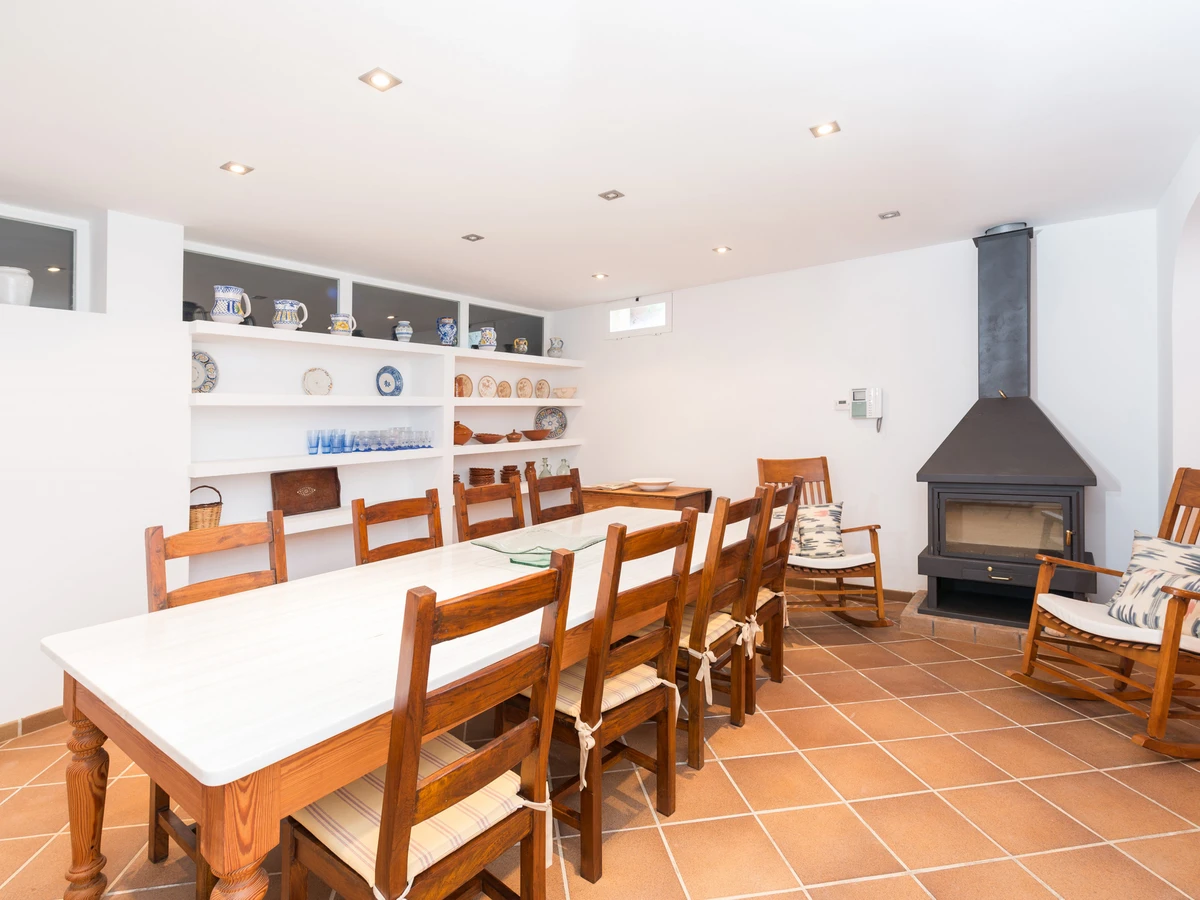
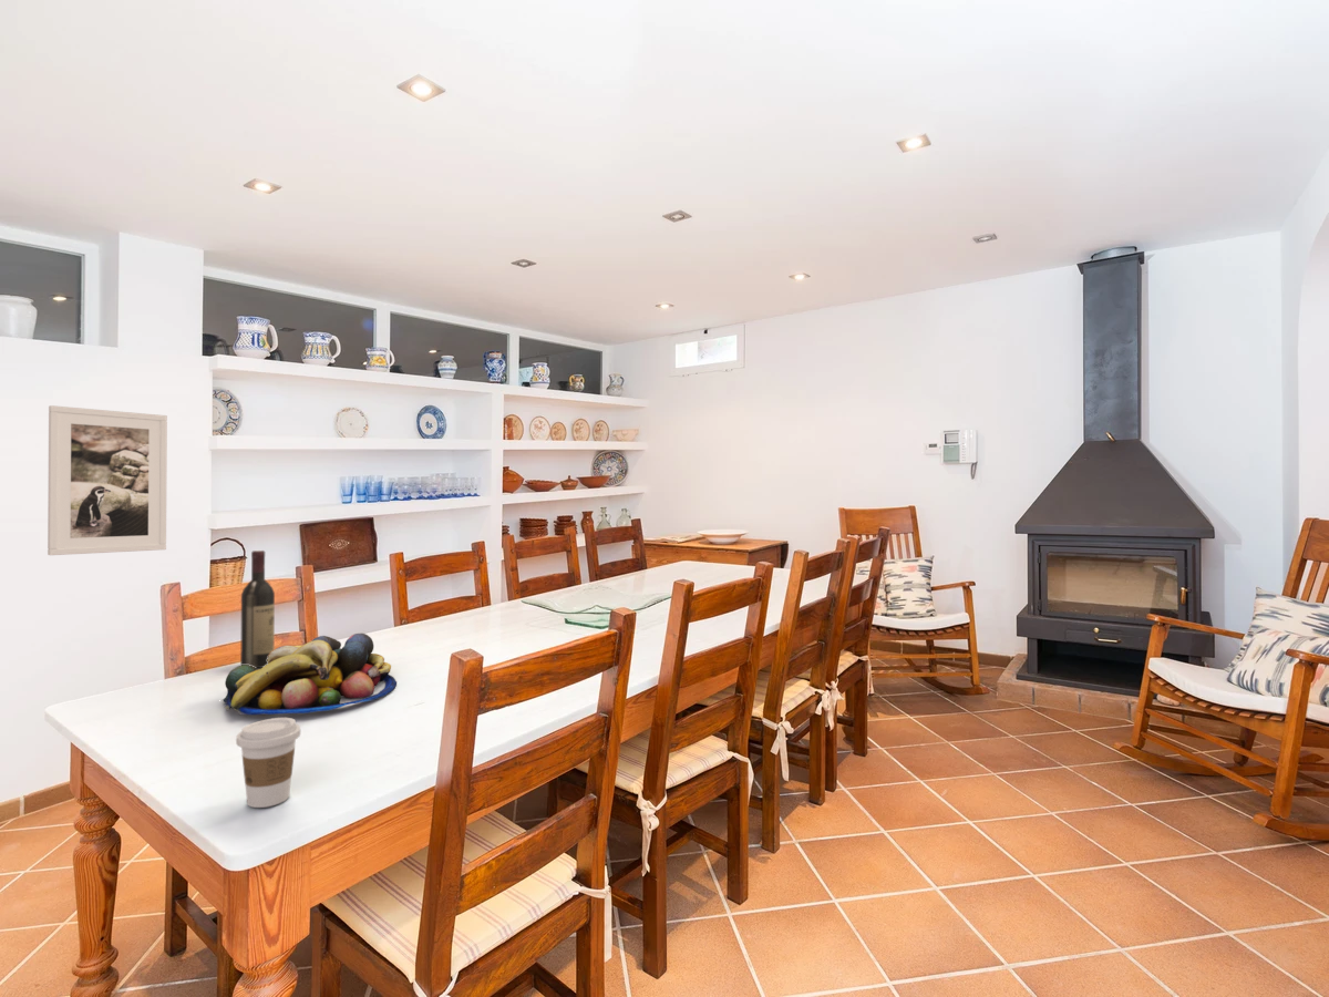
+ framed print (110, 481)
+ fruit bowl (315, 665)
+ wine bottle (257, 607)
+ coffee cup (268, 761)
